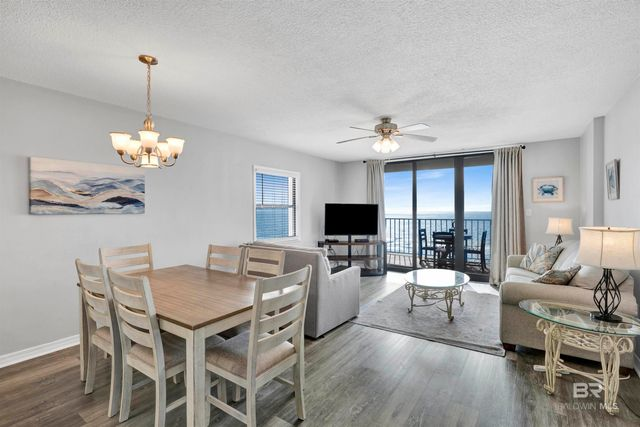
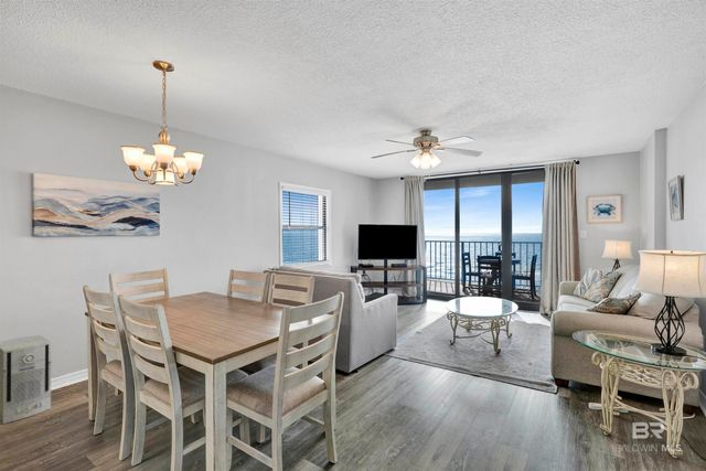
+ air purifier (22, 375)
